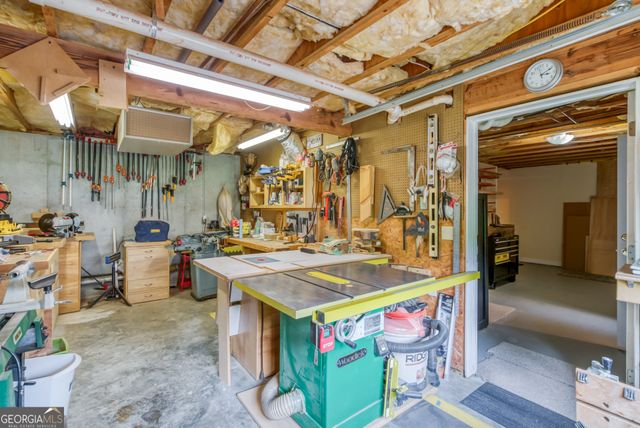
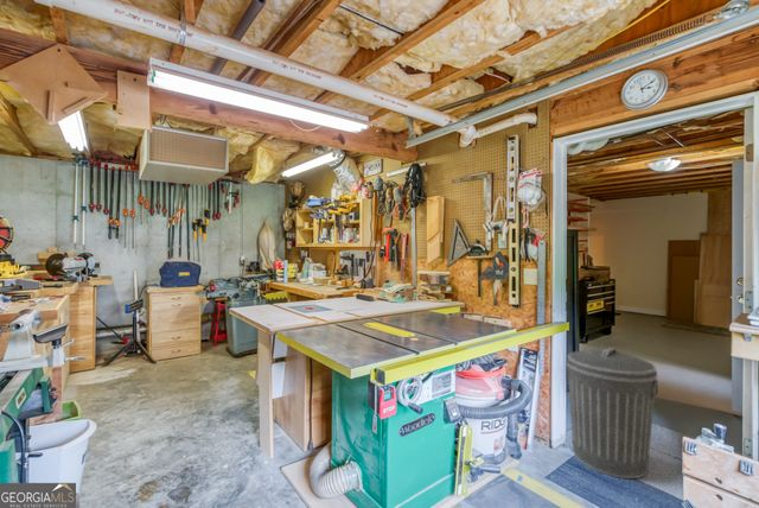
+ trash can (608, 404)
